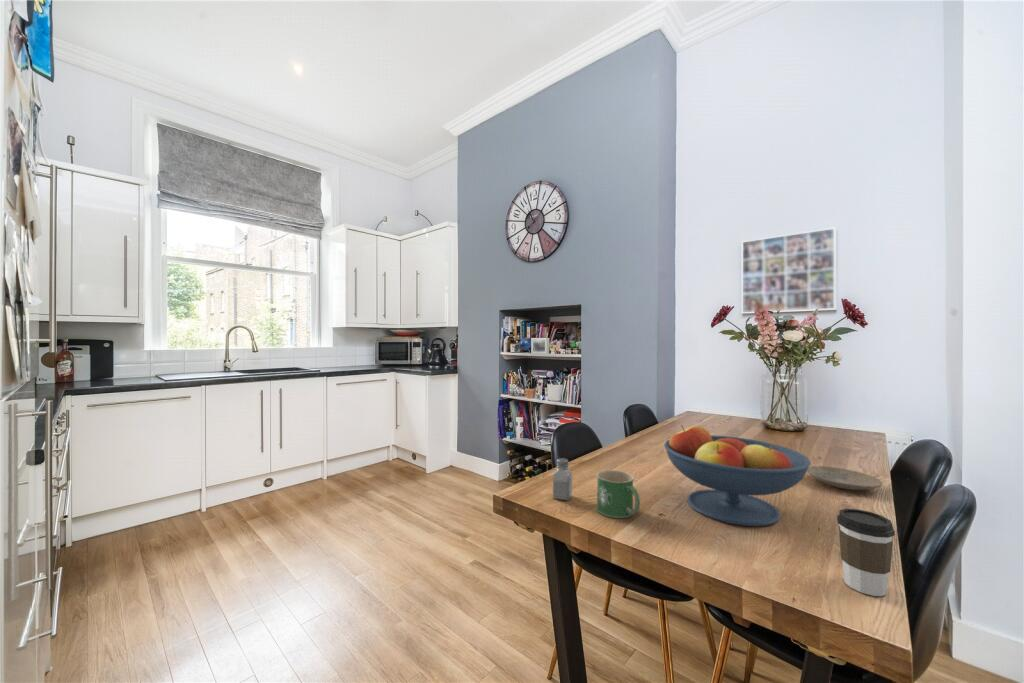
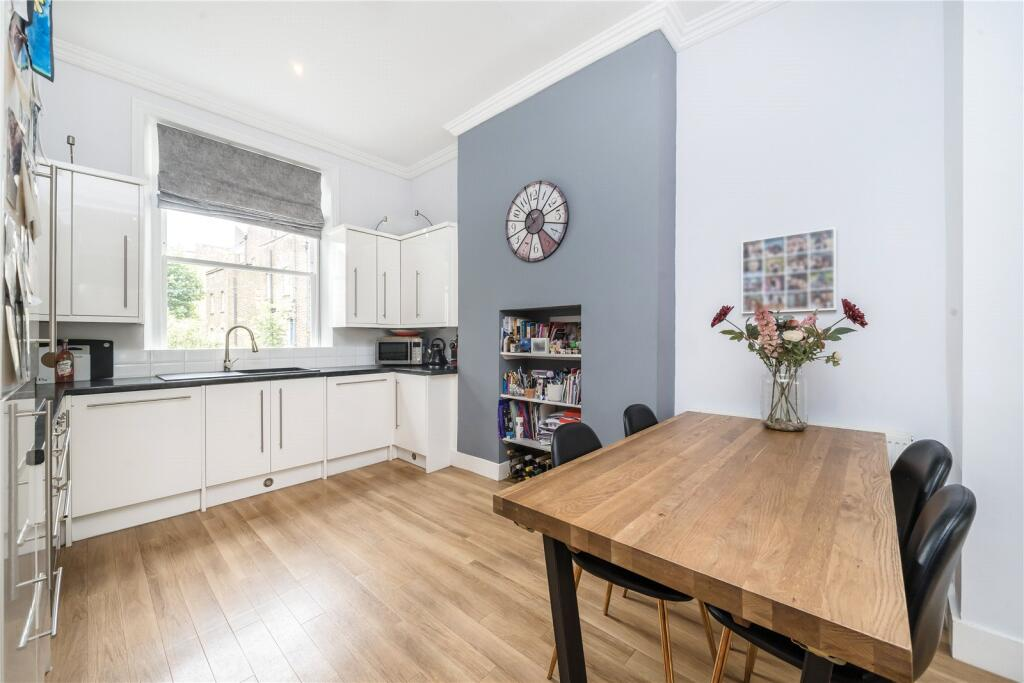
- mug (619, 495)
- fruit bowl (731, 468)
- plate (842, 479)
- saltshaker (562, 478)
- coffee cup (864, 551)
